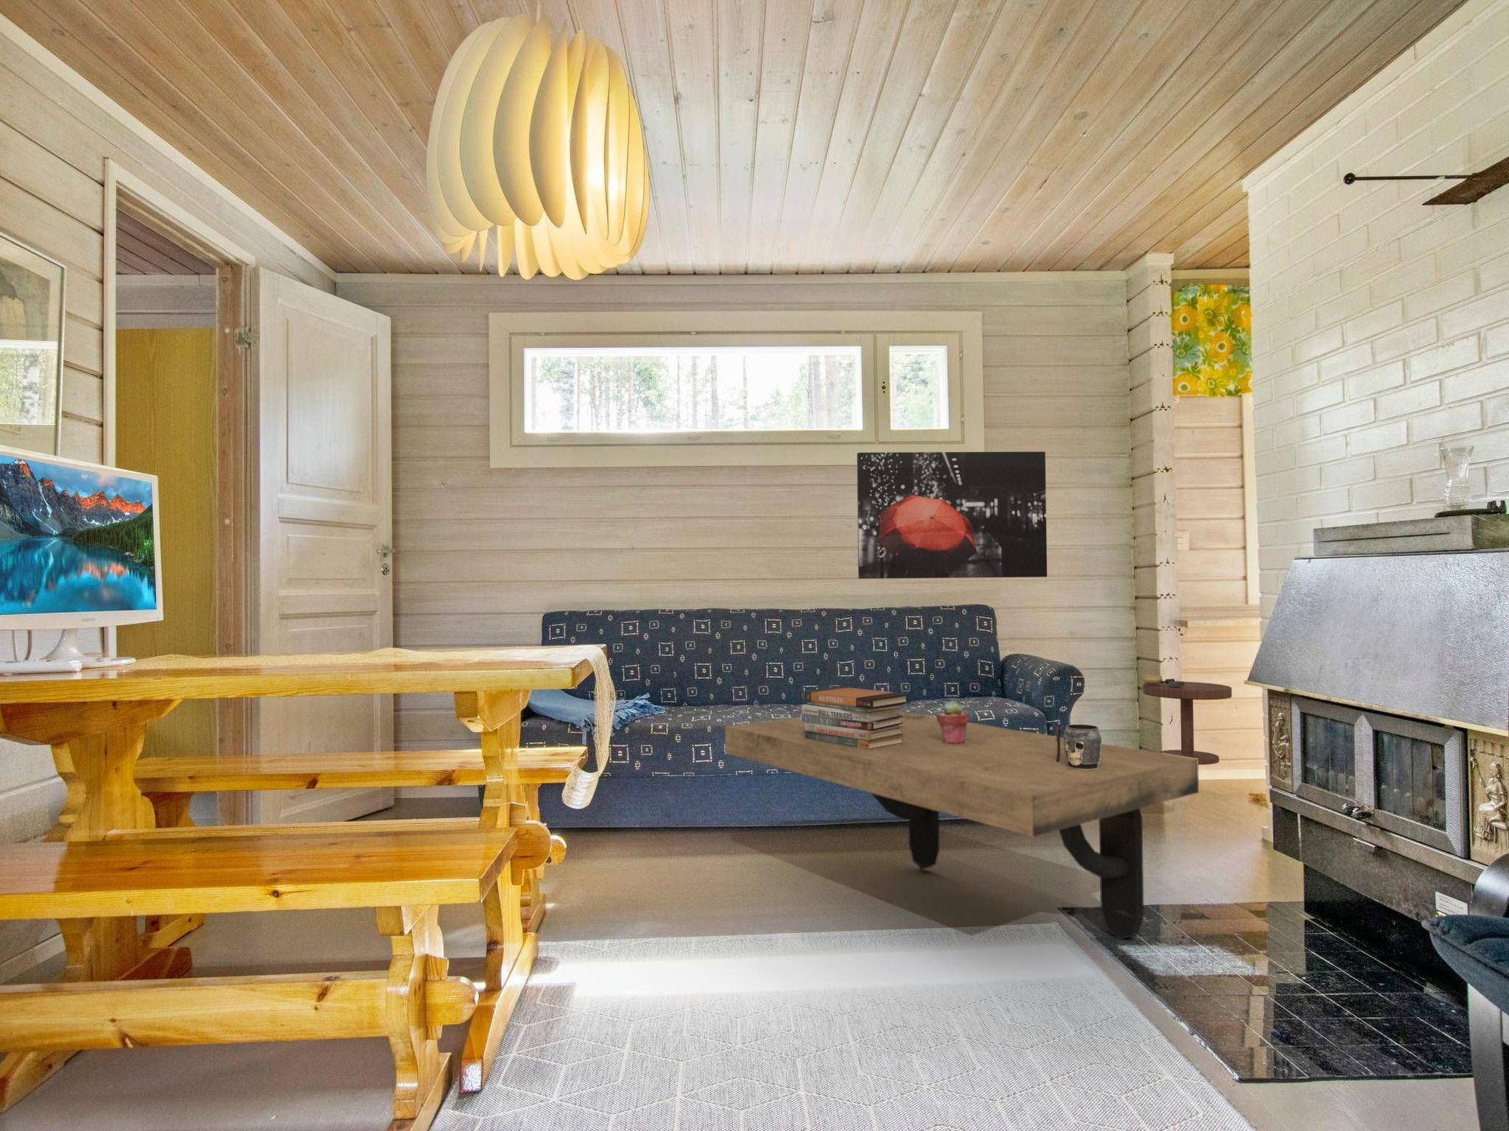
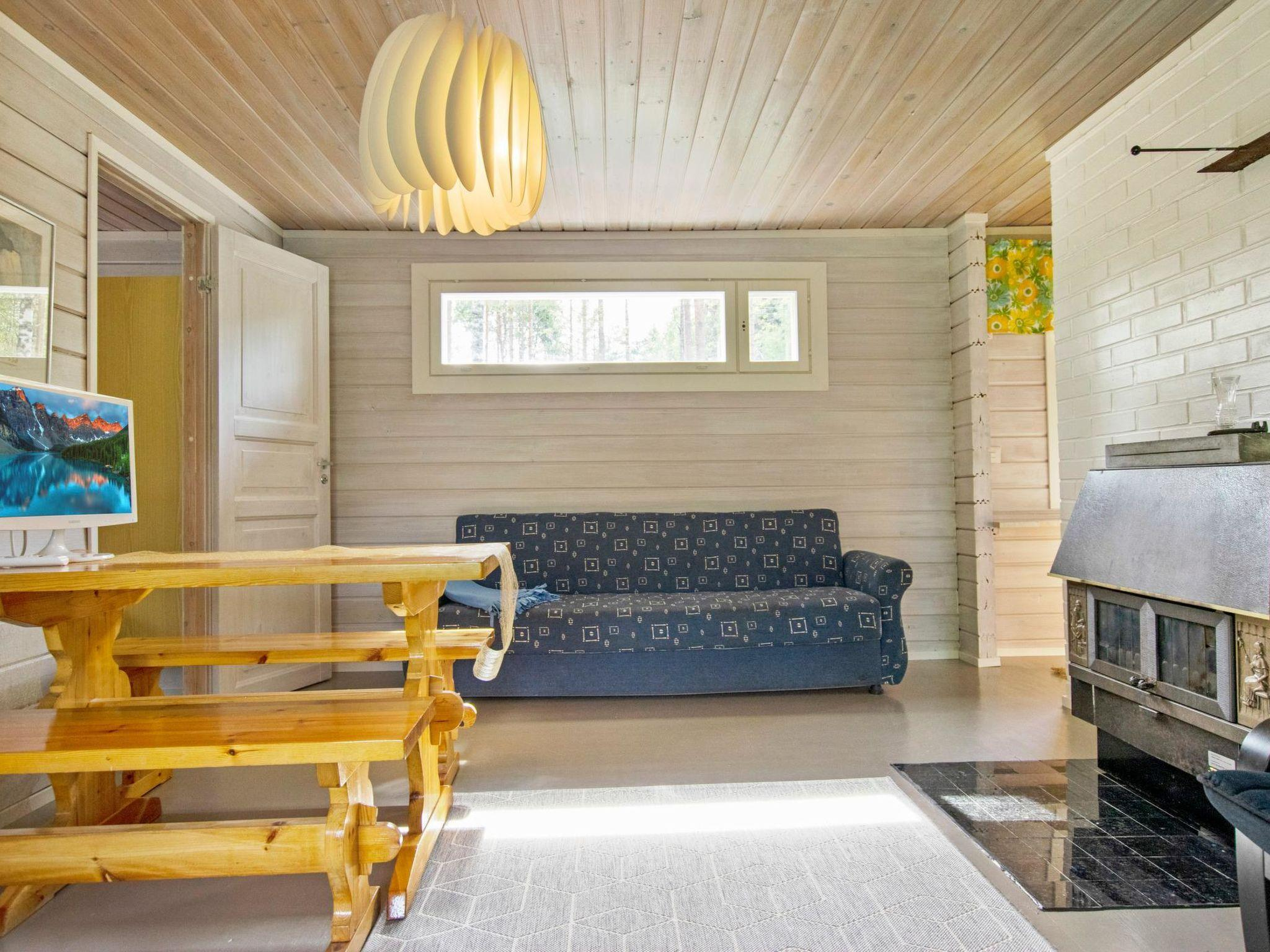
- wall art (952, 514)
- side table (1187, 752)
- mug (1074, 745)
- coffee table (935, 830)
- potted succulent (953, 720)
- book stack (852, 715)
